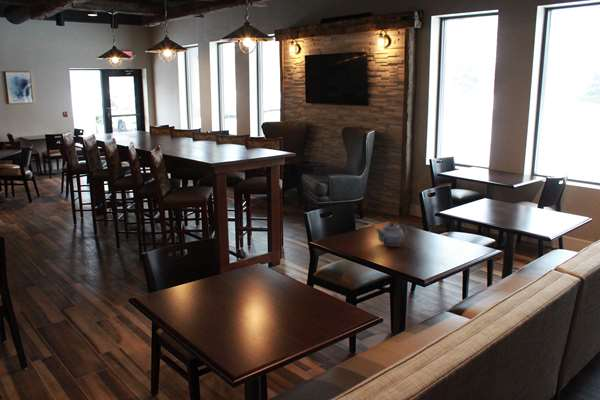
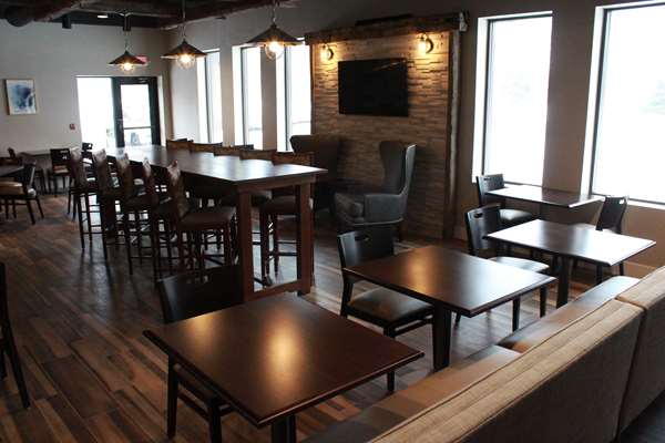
- teapot (391, 233)
